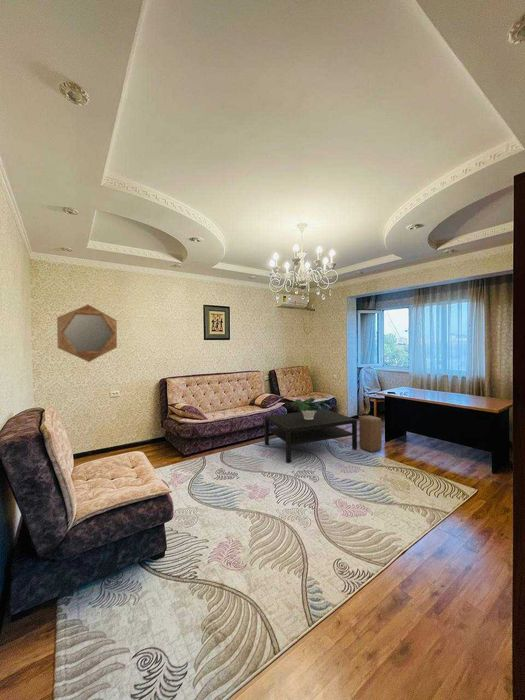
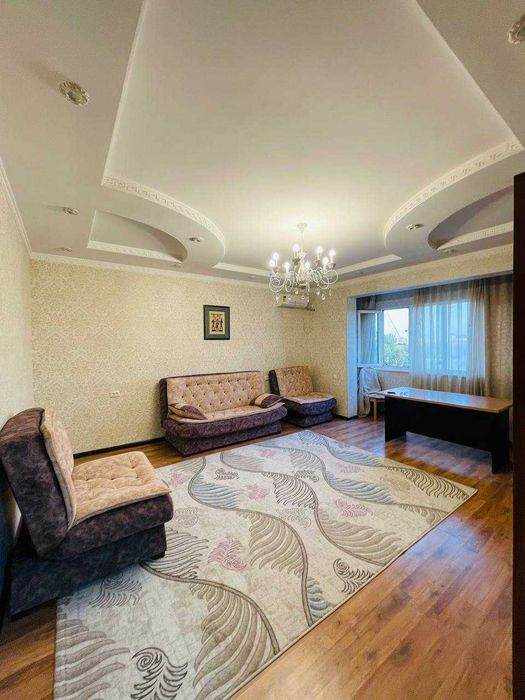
- coffee table (309, 432)
- home mirror (88, 333)
- potted plant (309, 410)
- stool (370, 433)
